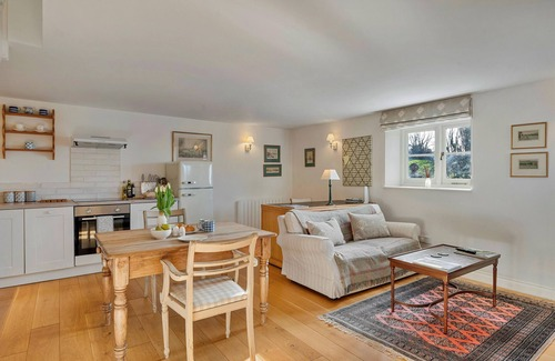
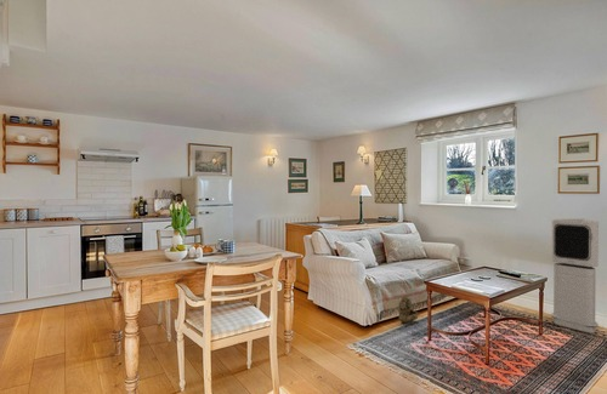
+ wall caddy (408, 309)
+ air purifier (577, 272)
